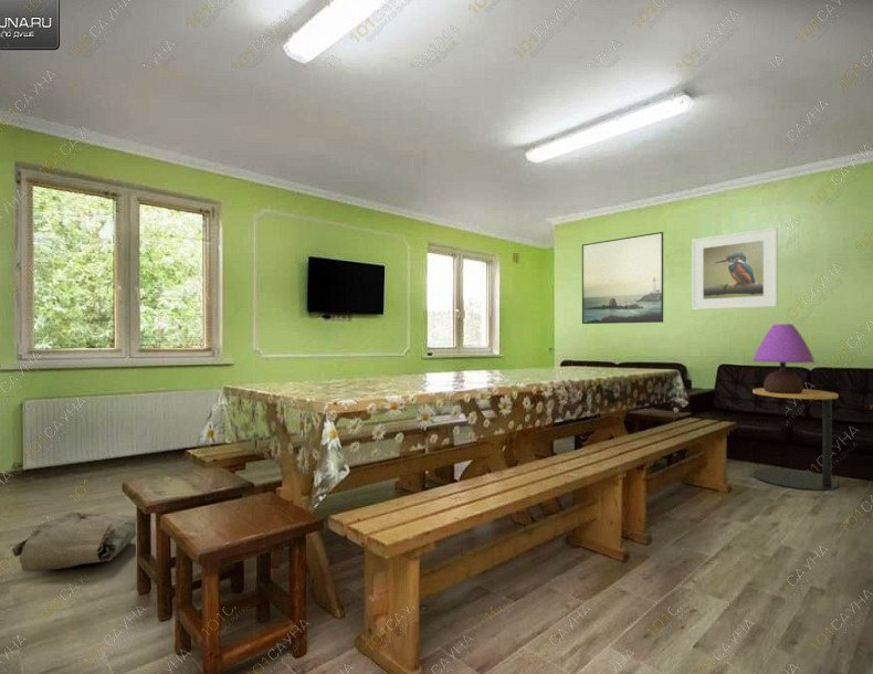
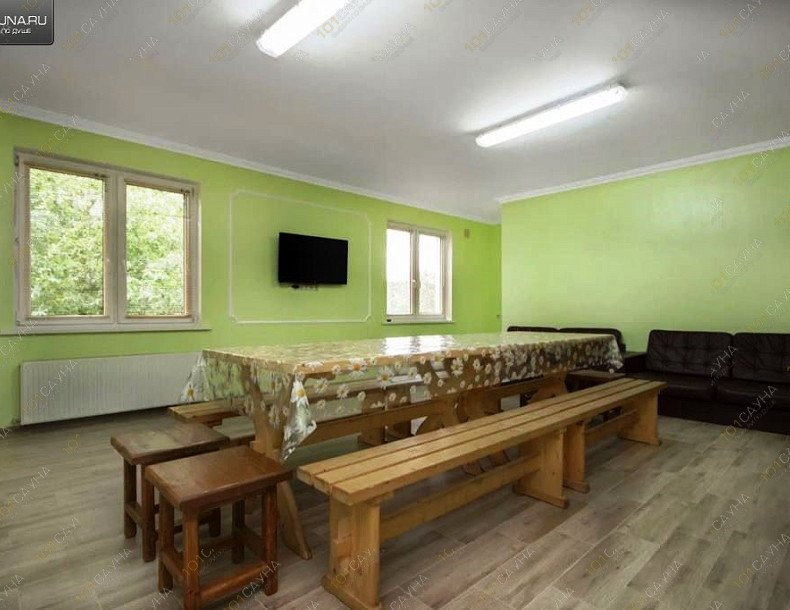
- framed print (620, 281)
- side table (823, 435)
- bag (87, 533)
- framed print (732, 271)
- table lamp (782, 357)
